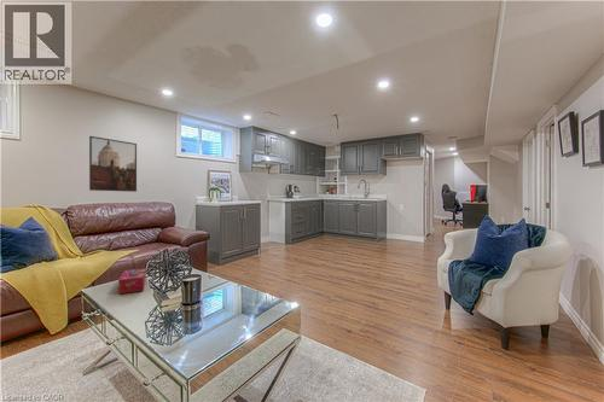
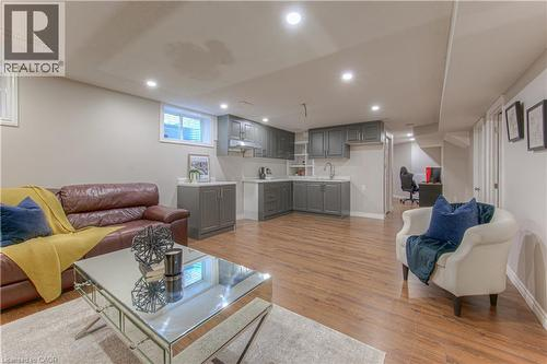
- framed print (114, 165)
- tissue box (133, 280)
